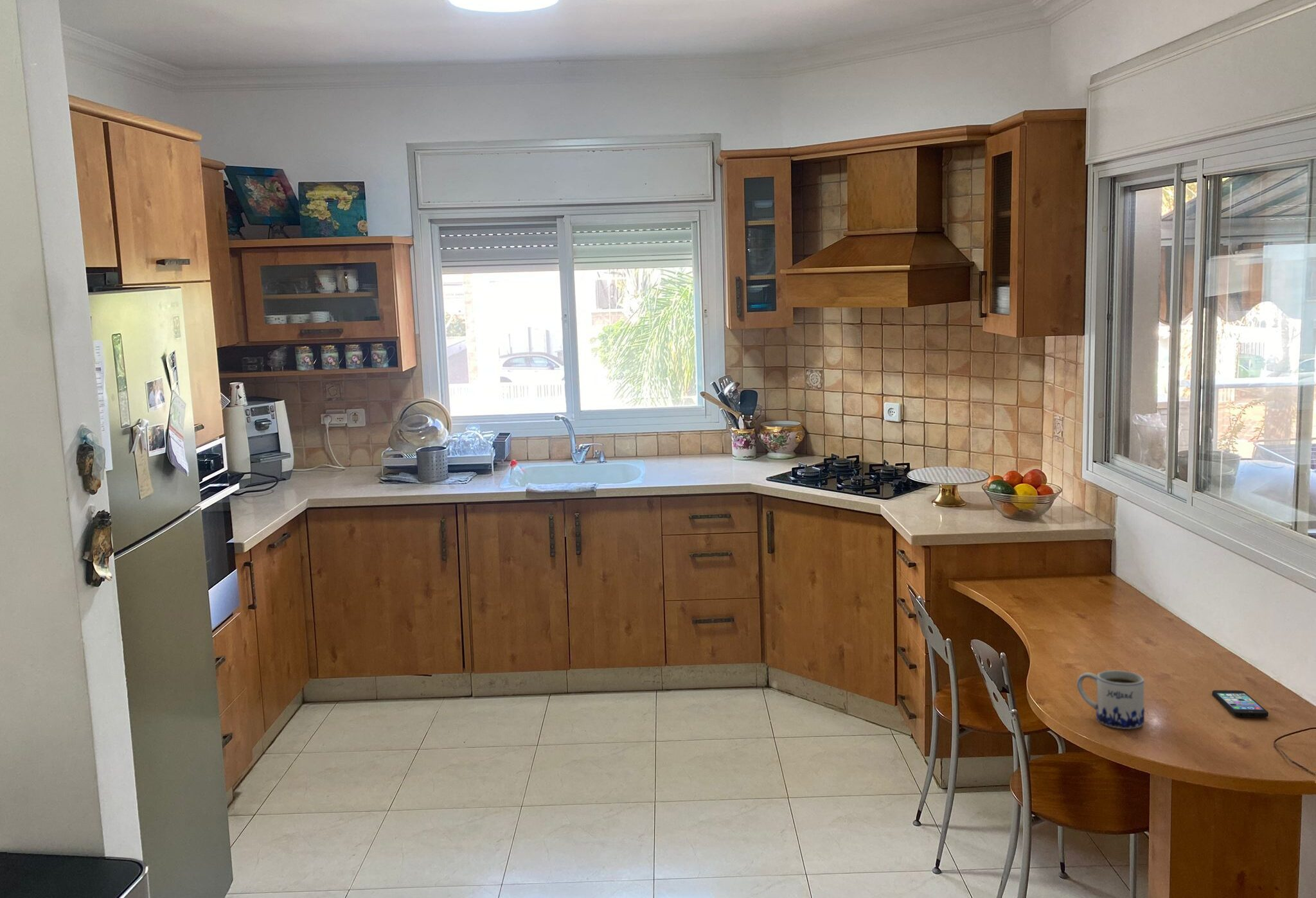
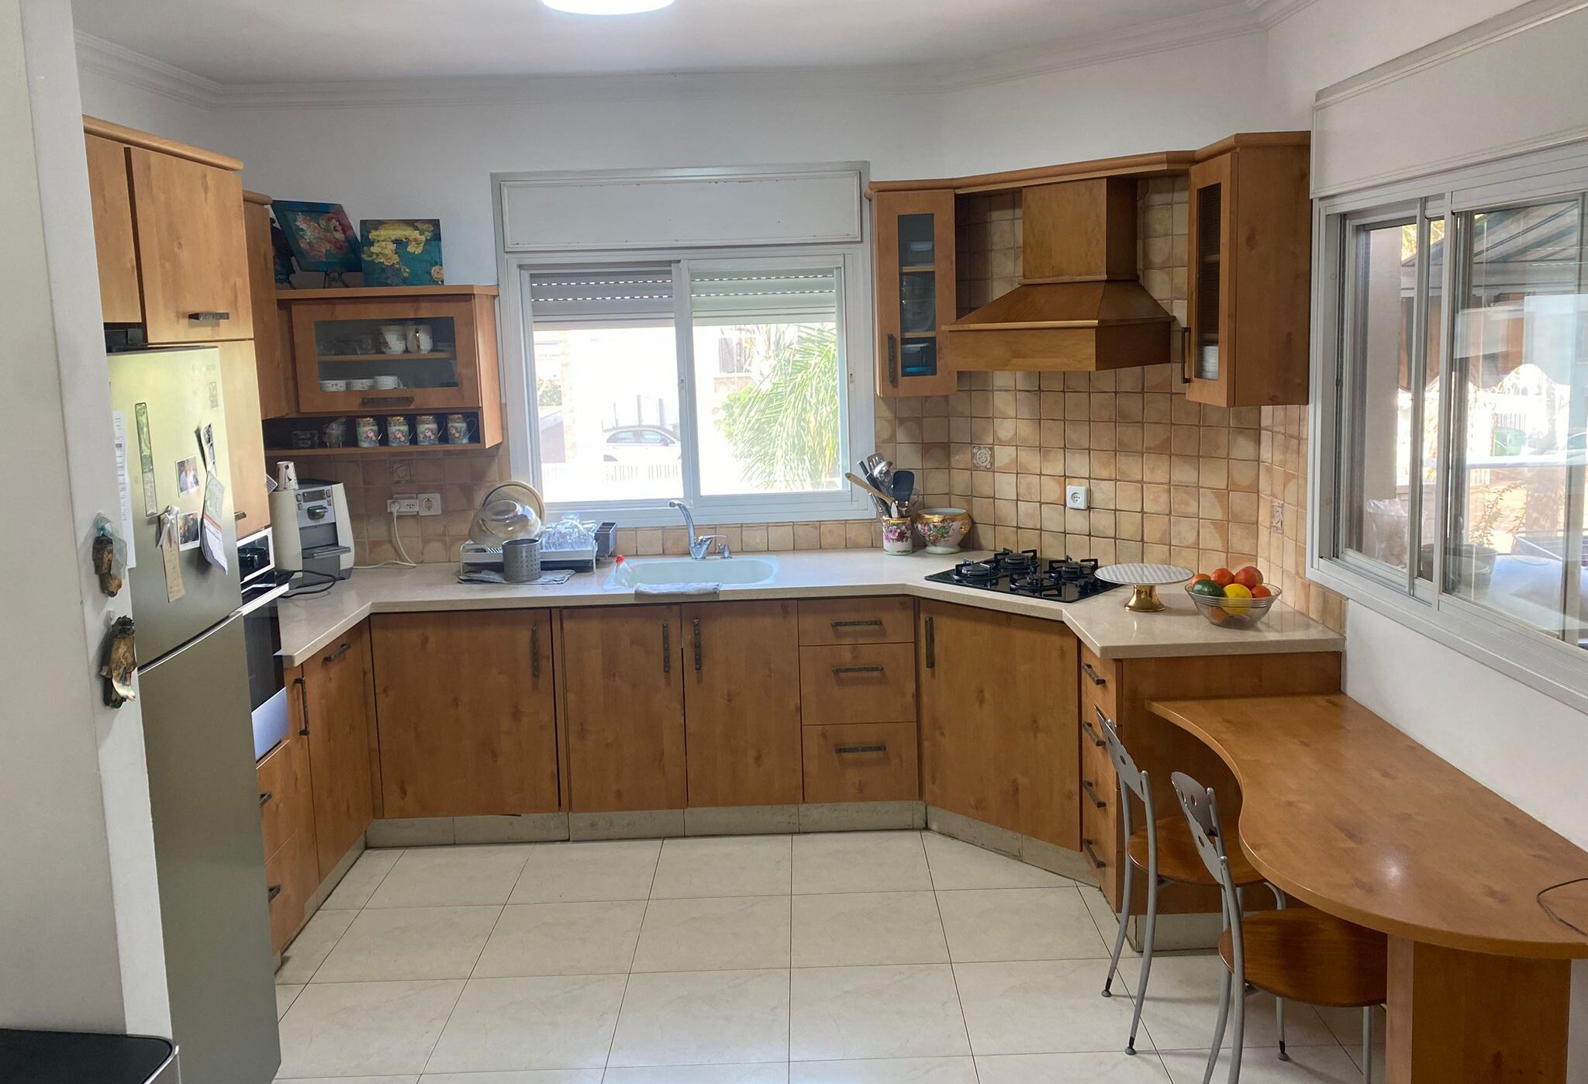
- mug (1113, 698)
- smartphone (1239, 703)
